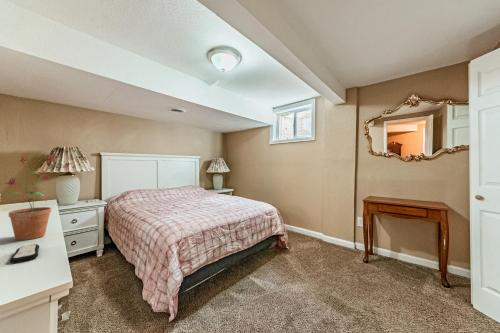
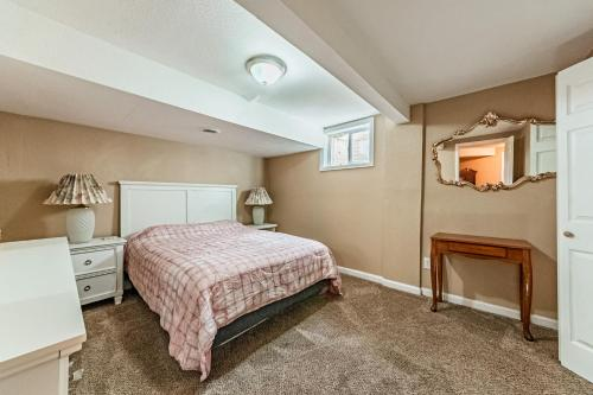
- remote control (26, 252)
- potted plant (31, 193)
